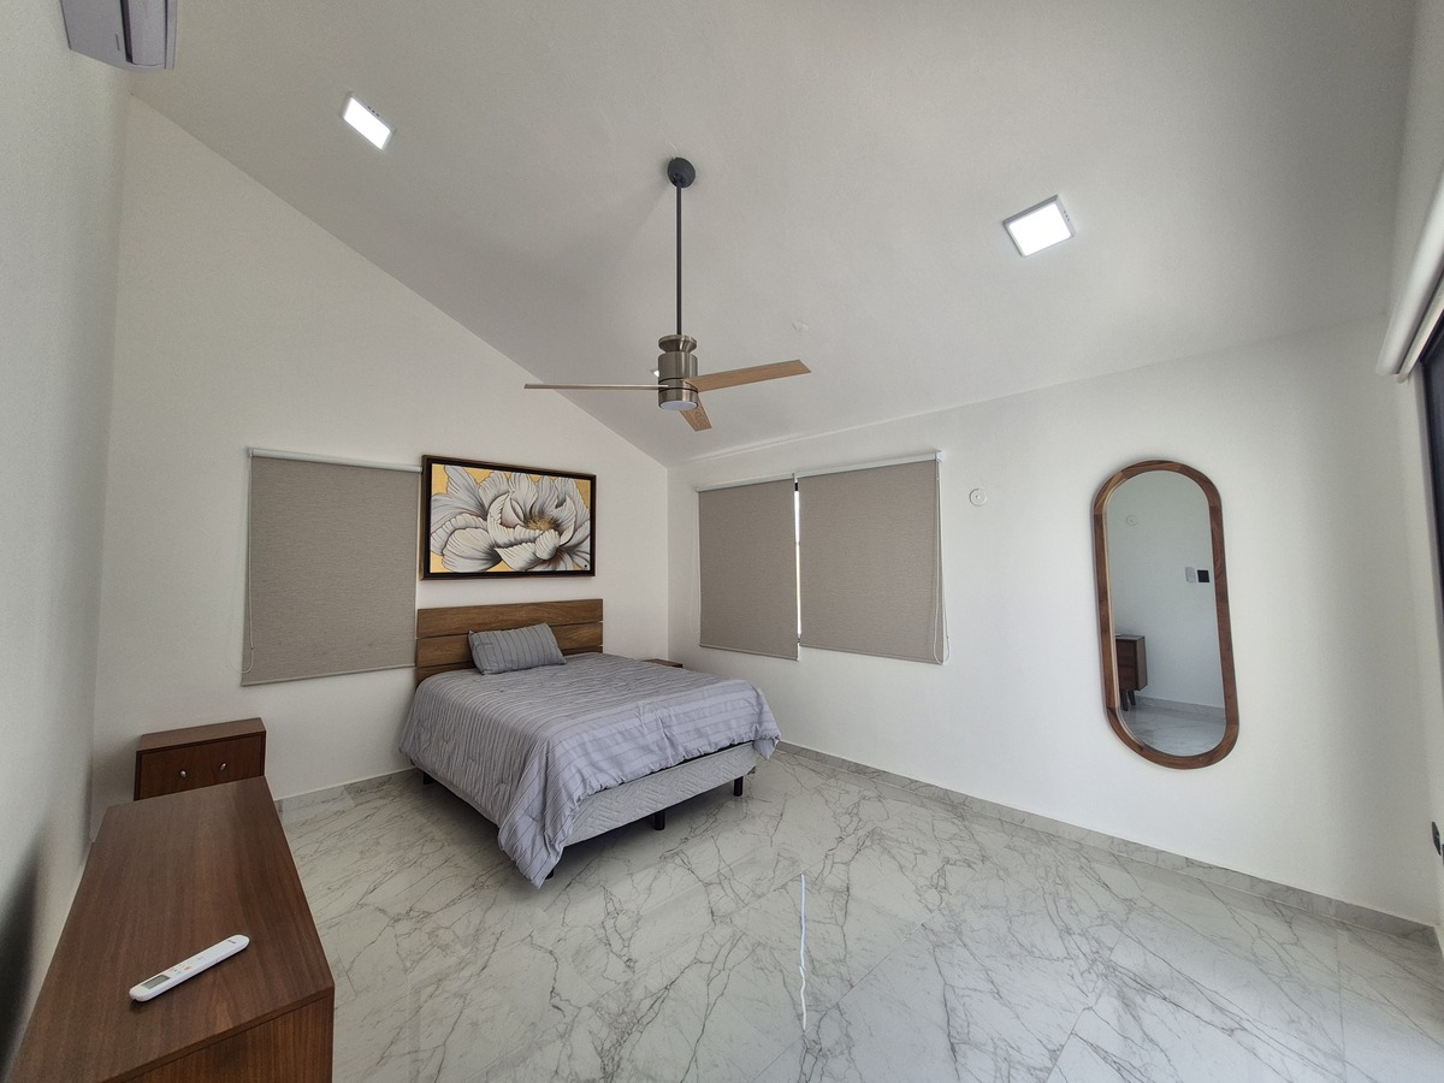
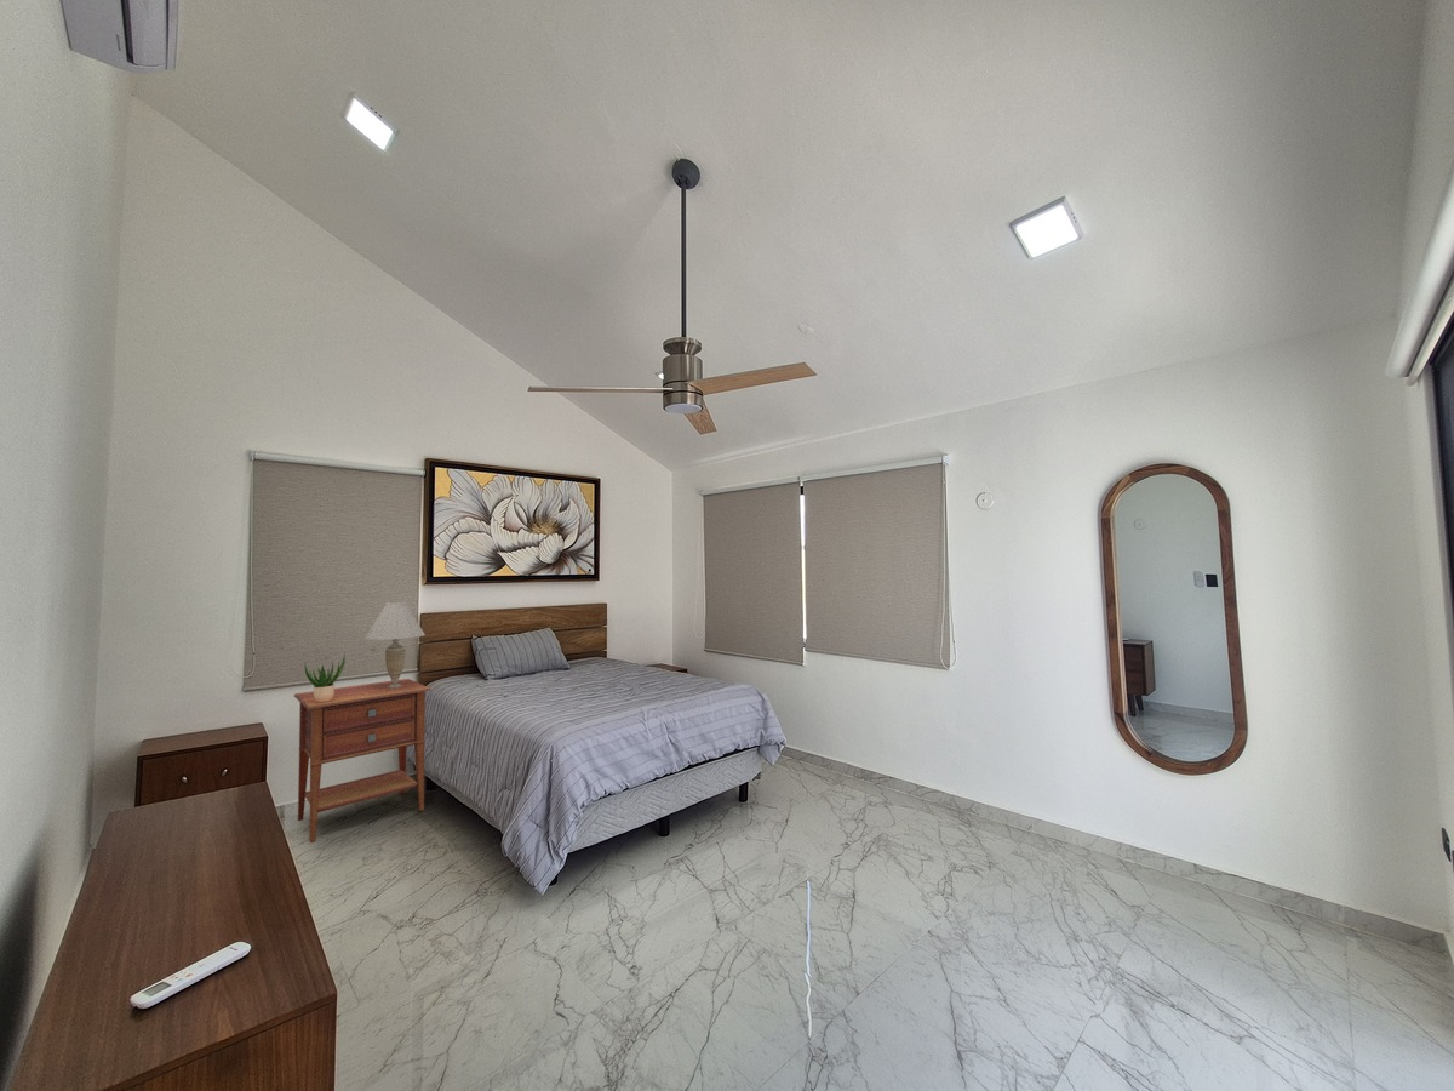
+ potted plant (325, 676)
+ table lamp (395, 644)
+ nightstand (362, 752)
